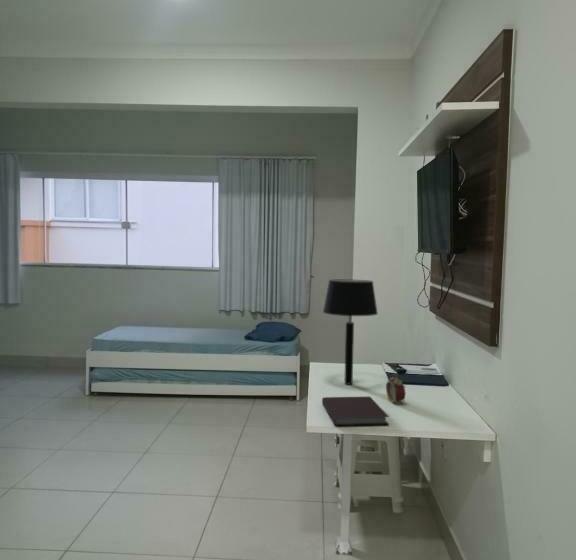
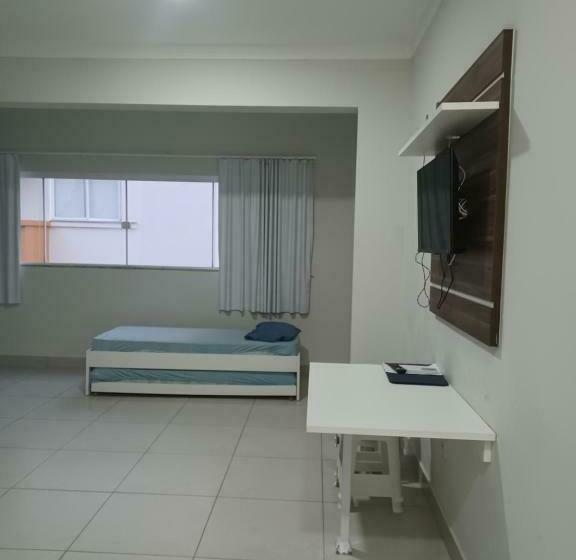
- alarm clock (396, 387)
- table lamp (349, 332)
- notebook (353, 410)
